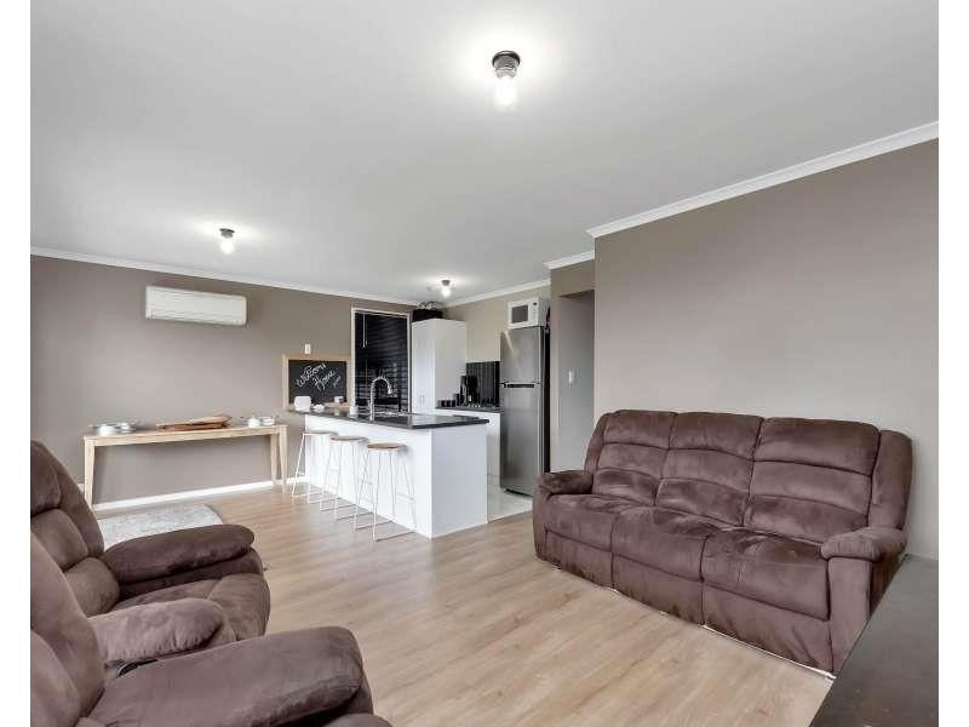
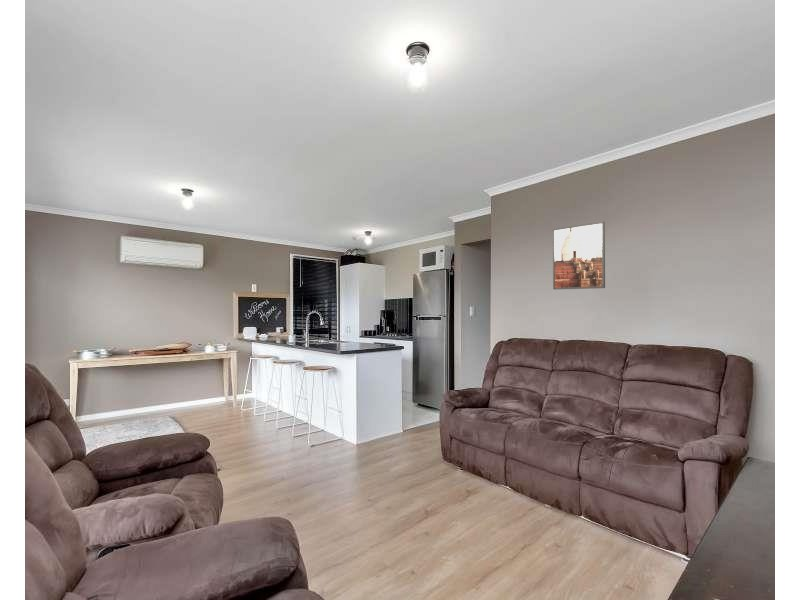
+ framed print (577, 257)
